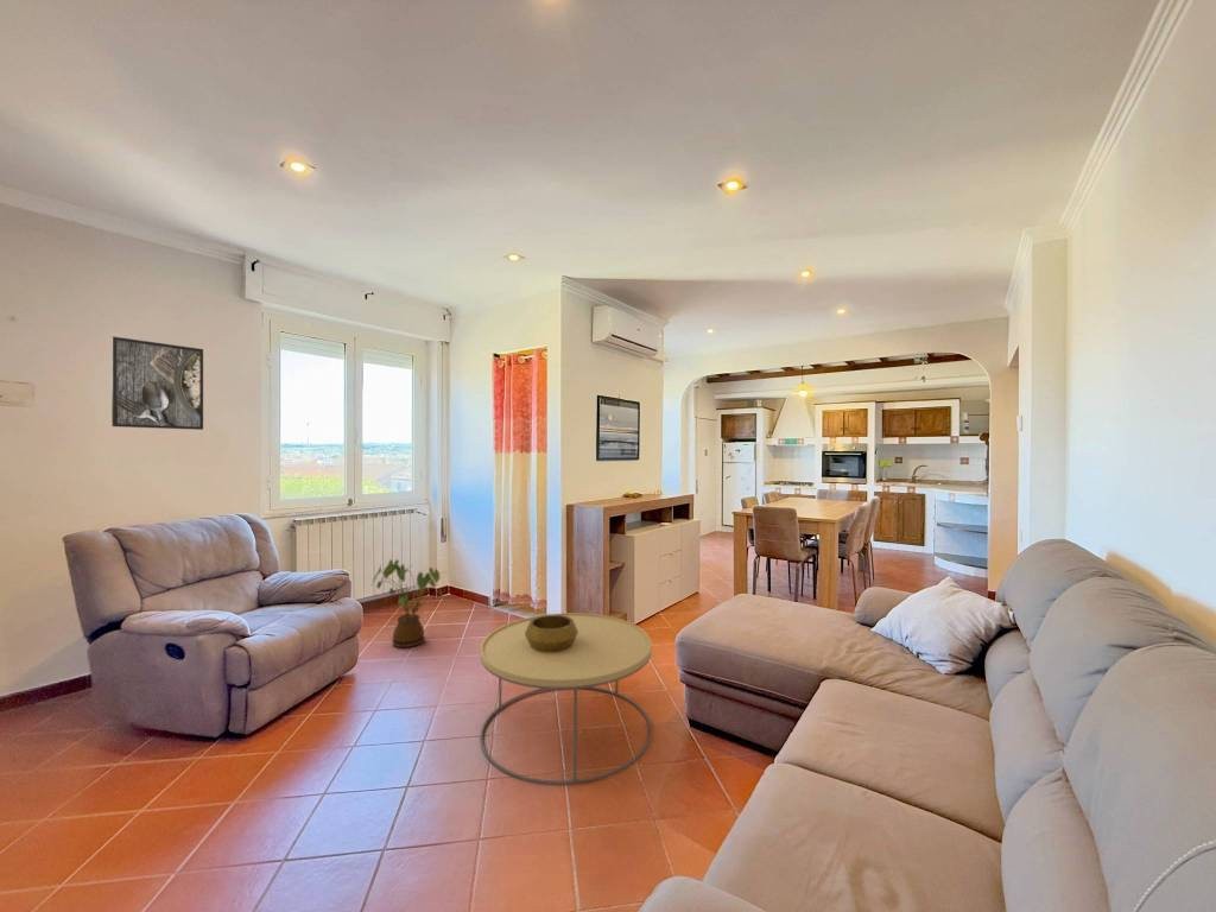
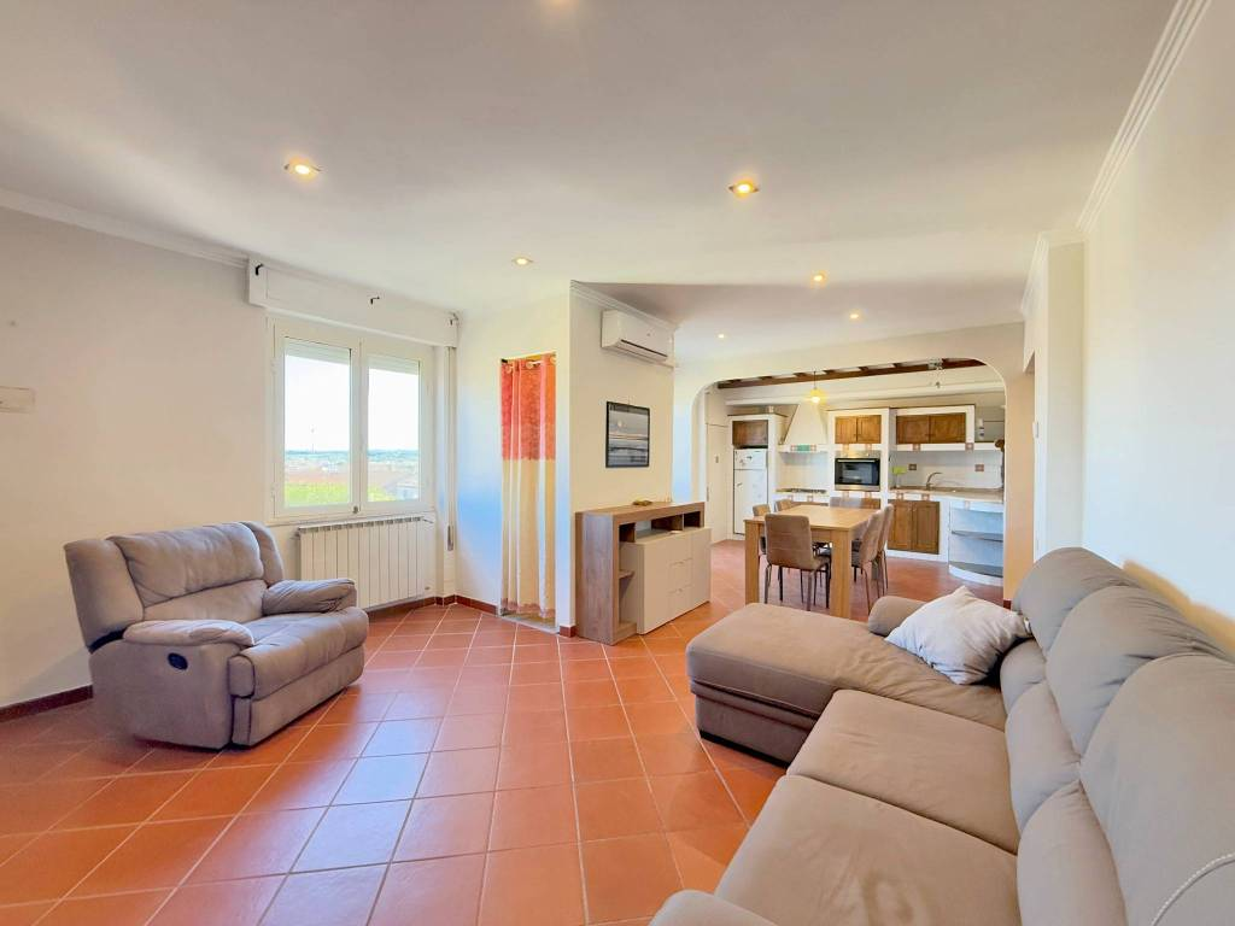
- decorative bowl (551, 631)
- house plant (412, 600)
- coffee table (566, 684)
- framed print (159, 385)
